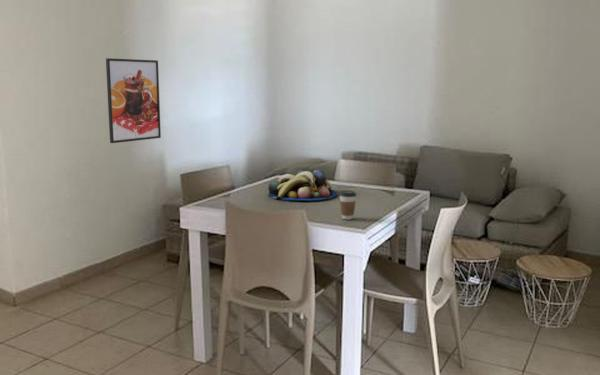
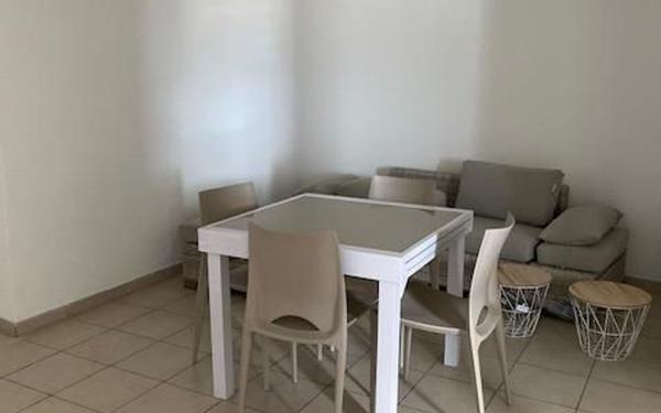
- fruit bowl (303, 182)
- coffee cup (347, 204)
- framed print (134, 100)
